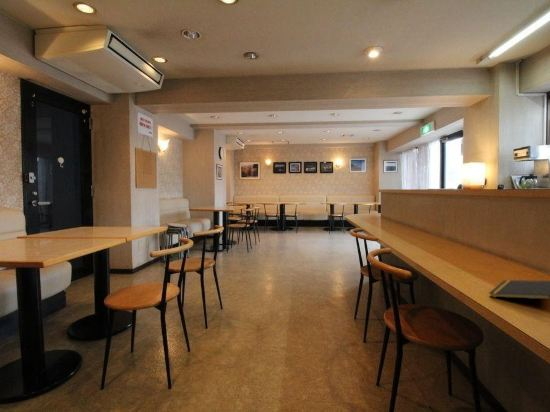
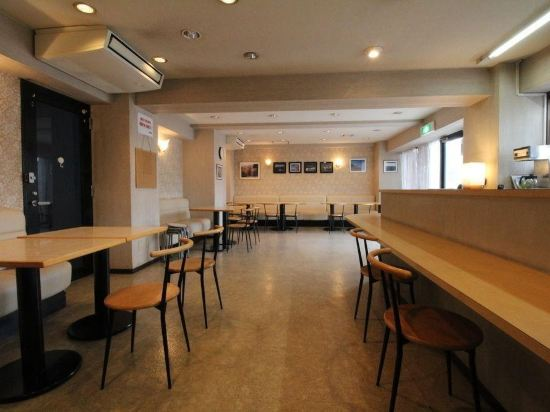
- notepad (524, 288)
